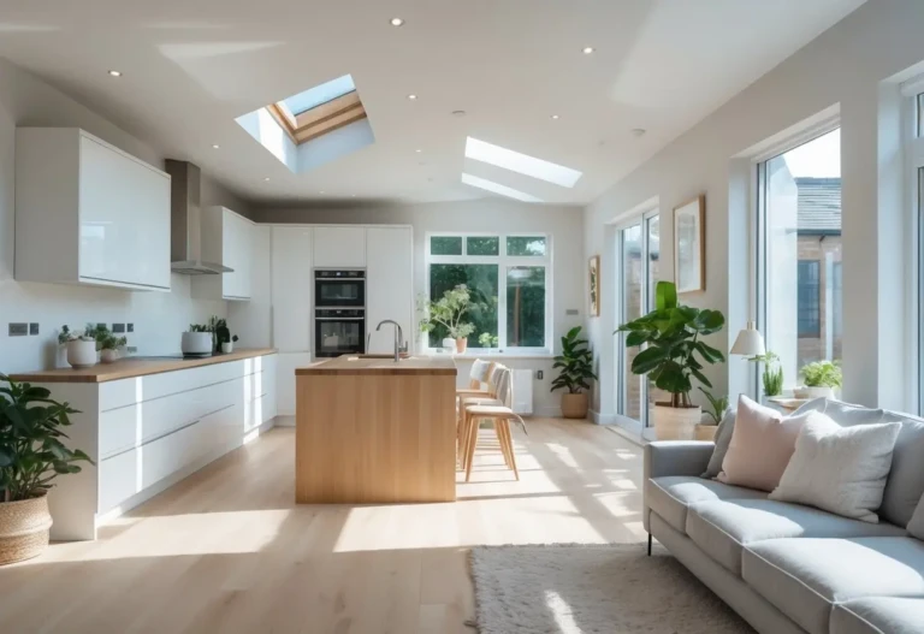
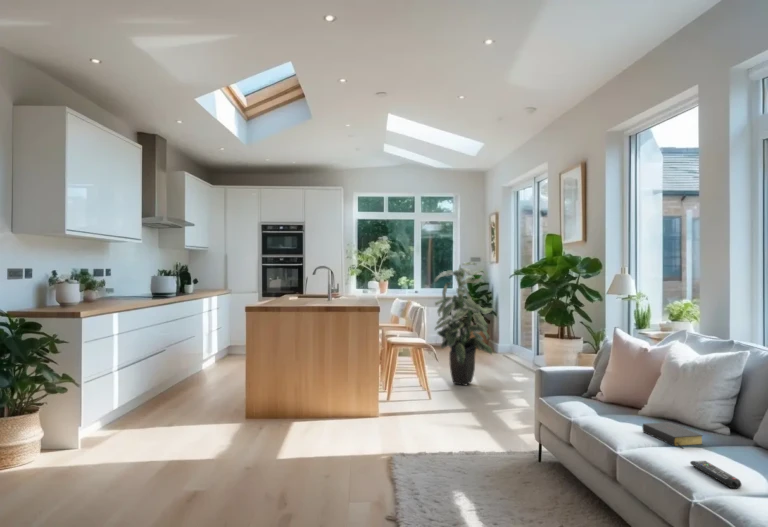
+ indoor plant (464, 323)
+ remote control (714, 472)
+ bible (675, 435)
